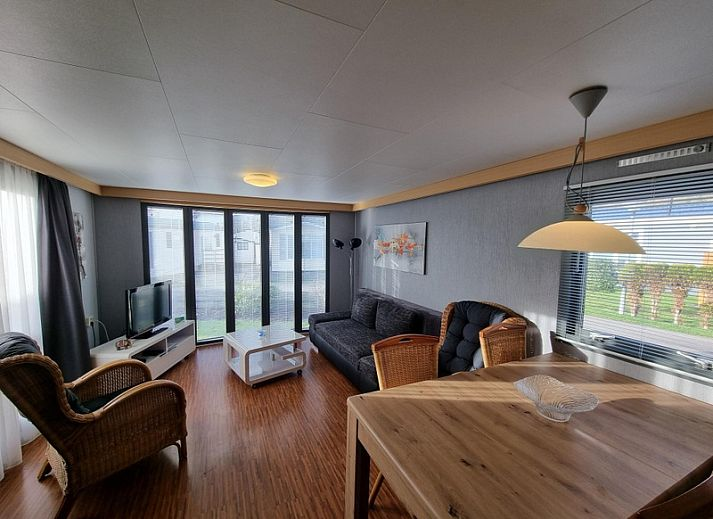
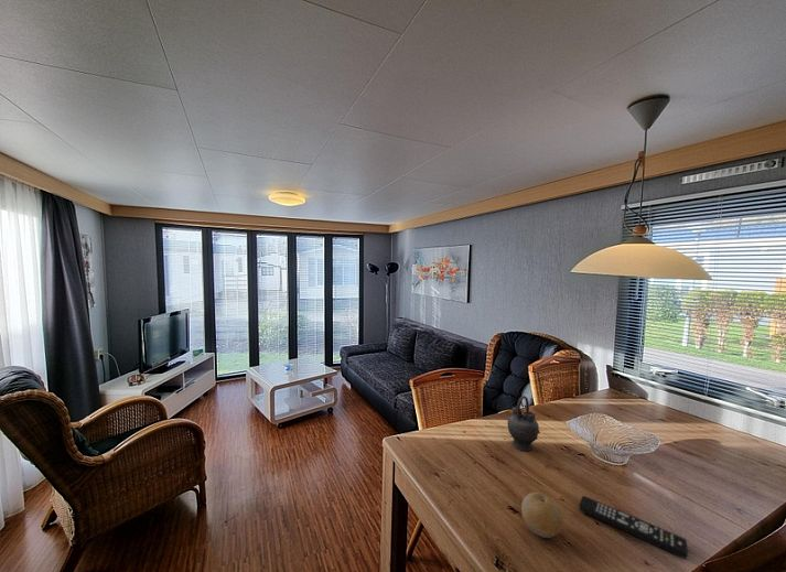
+ fruit (541, 515)
+ remote control (628, 524)
+ teapot (525, 420)
